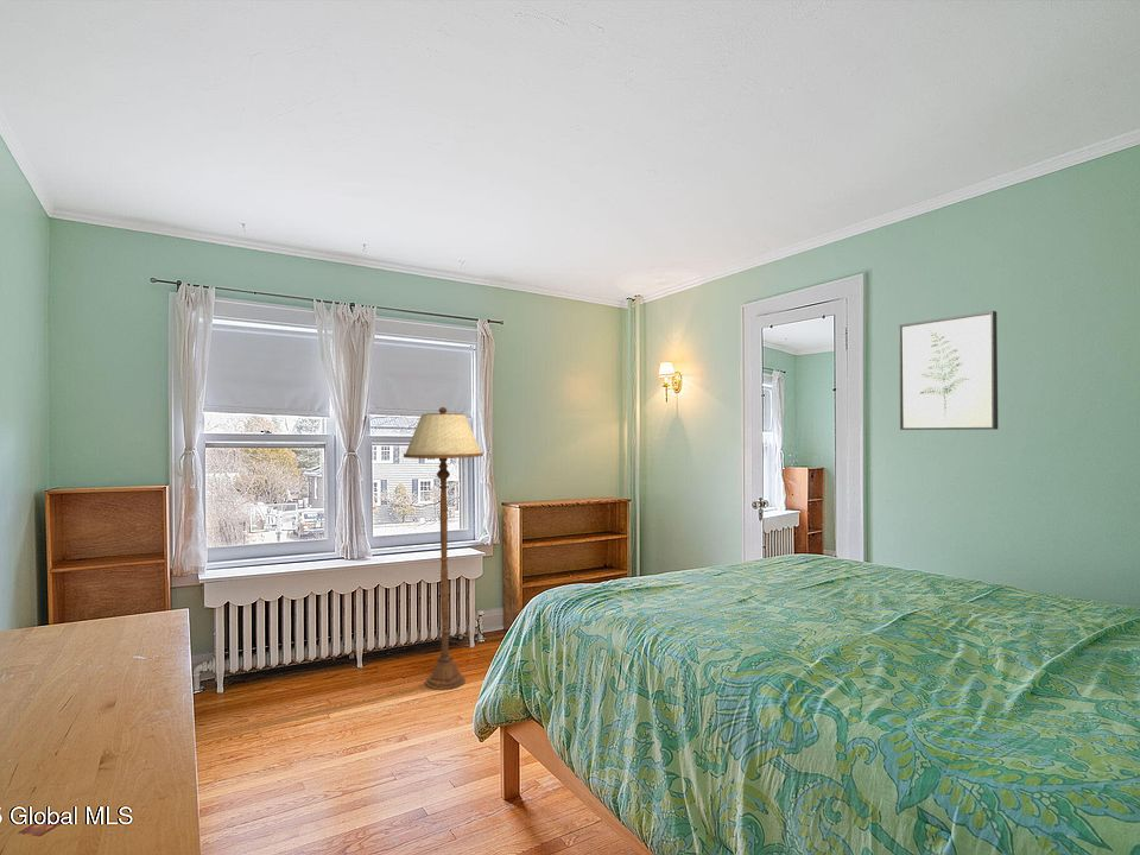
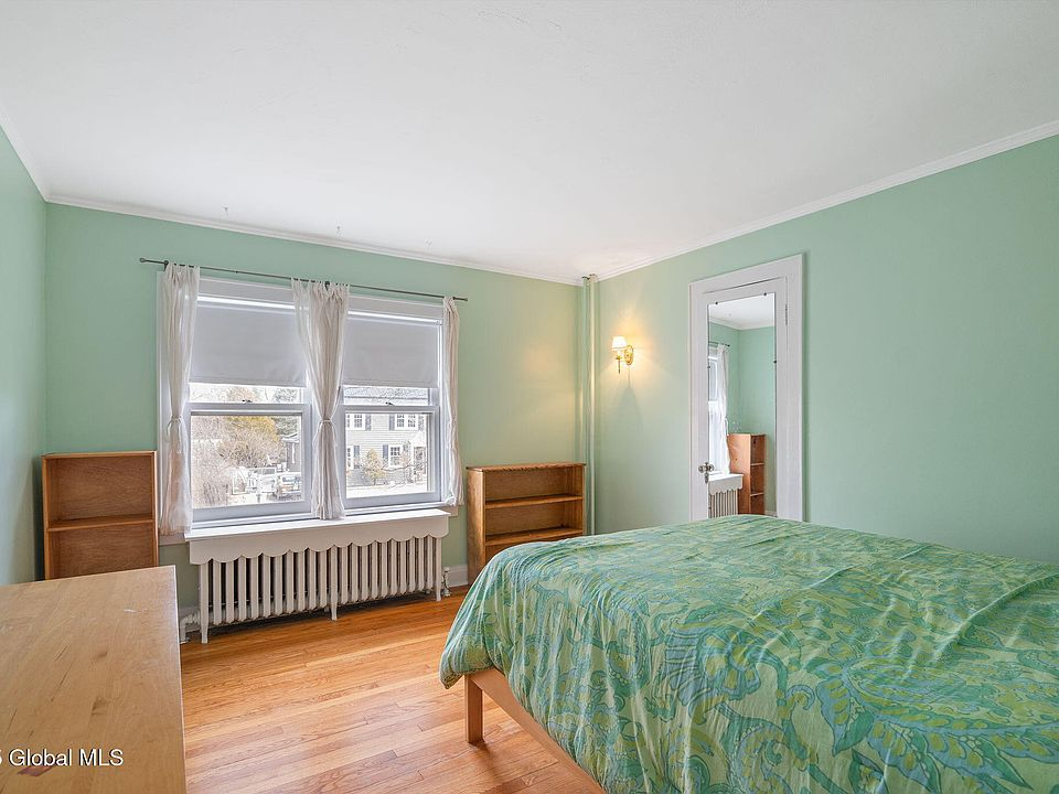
- wall art (945, 374)
- floor lamp (444, 544)
